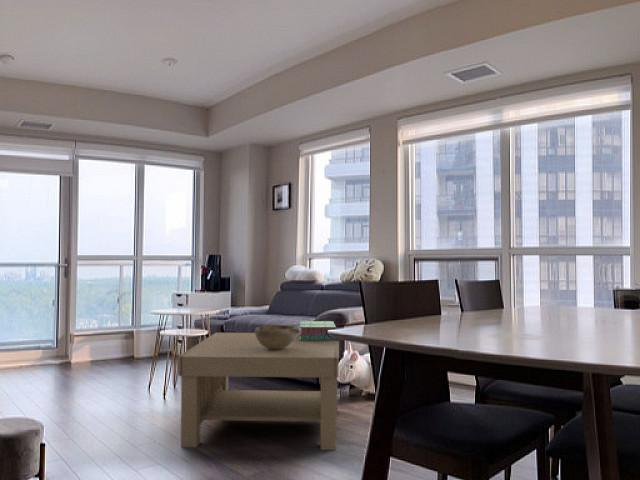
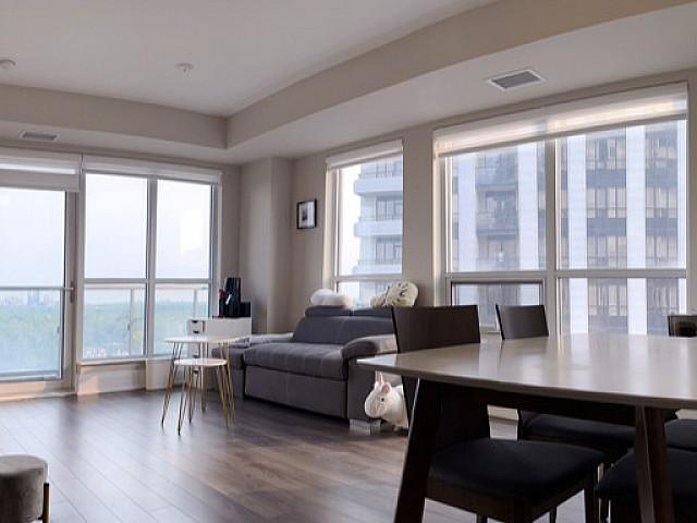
- coffee table (268, 391)
- decorative bowl (276, 337)
- stack of books (317, 330)
